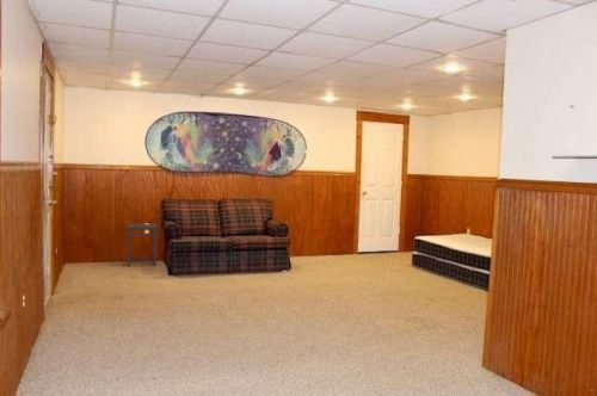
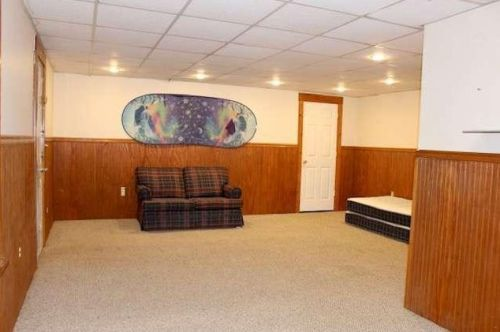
- side table (141, 235)
